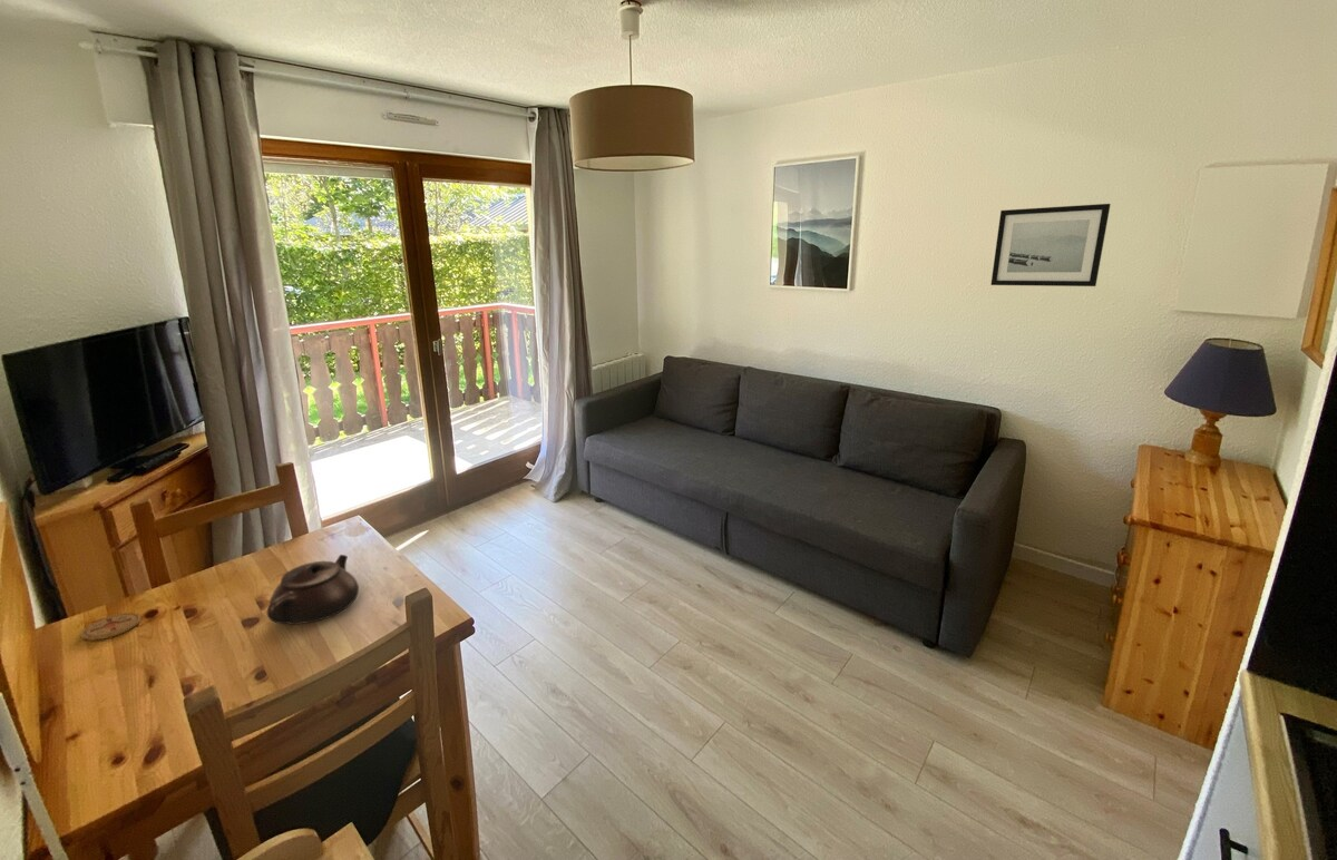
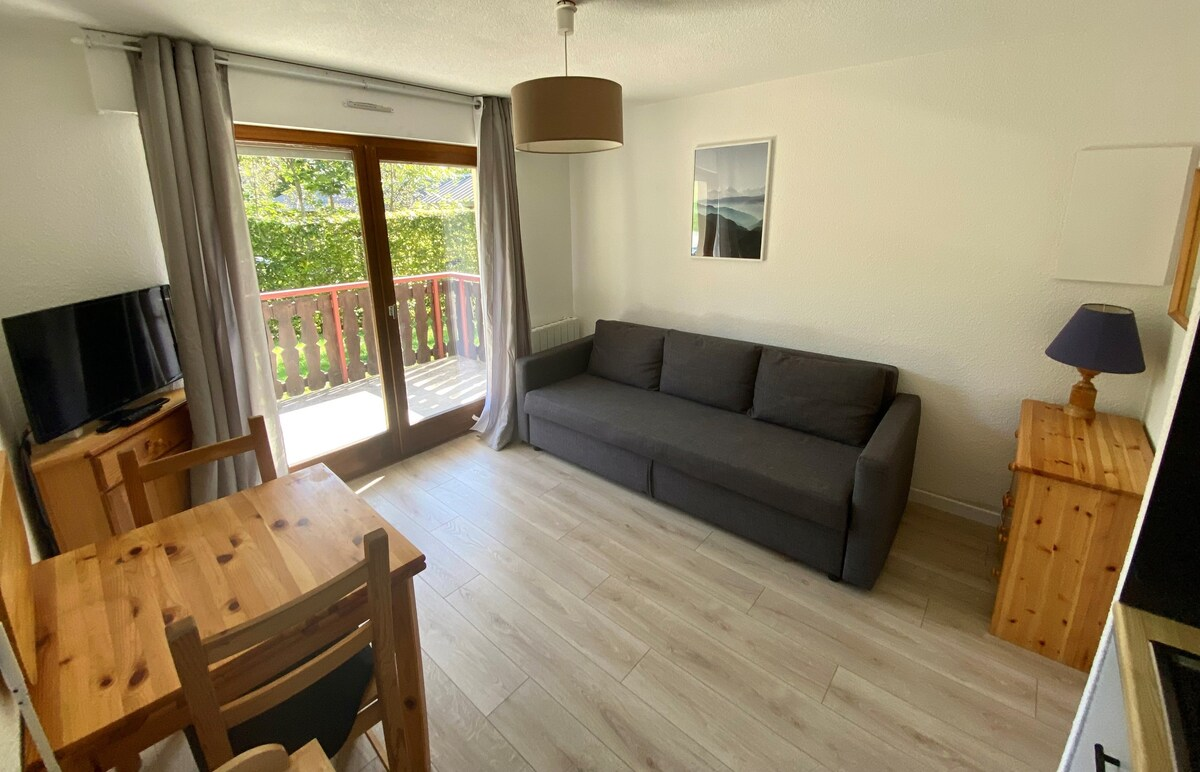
- coaster (111, 625)
- teapot (311, 587)
- wall art (1046, 246)
